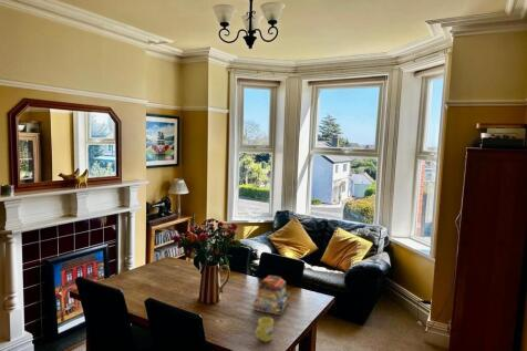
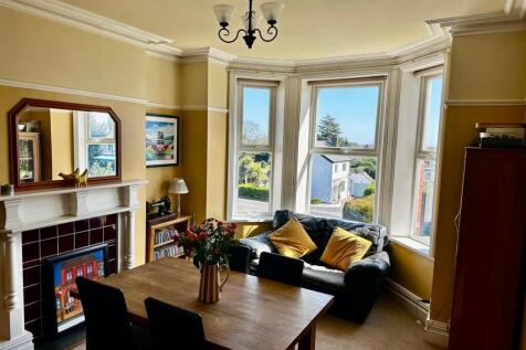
- mug (262, 330)
- book (271, 292)
